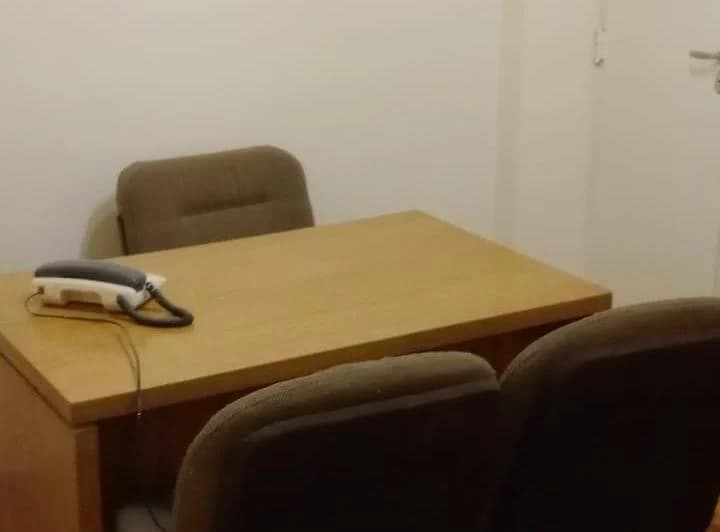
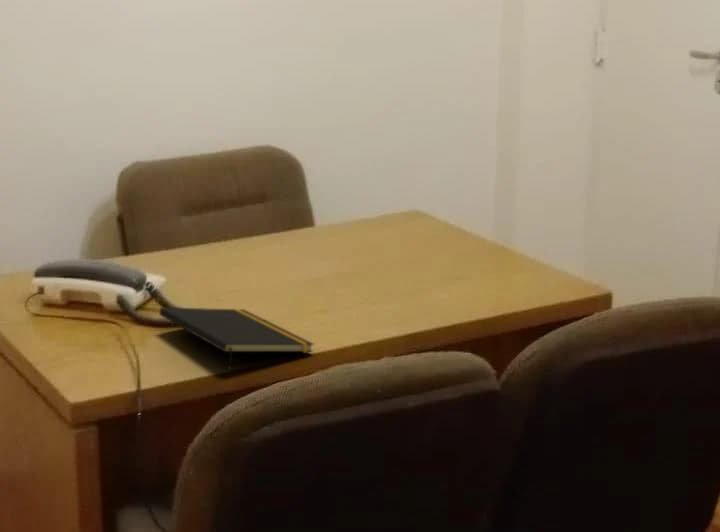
+ notepad (235, 329)
